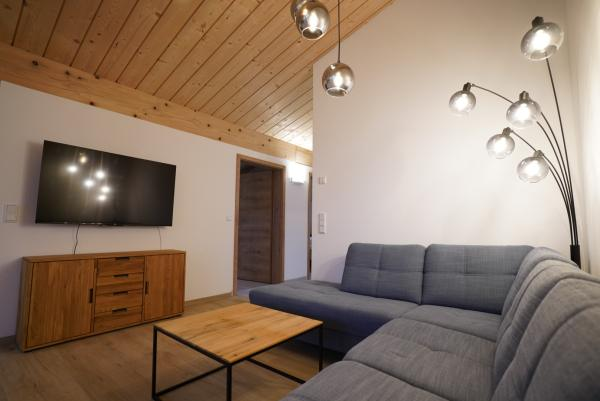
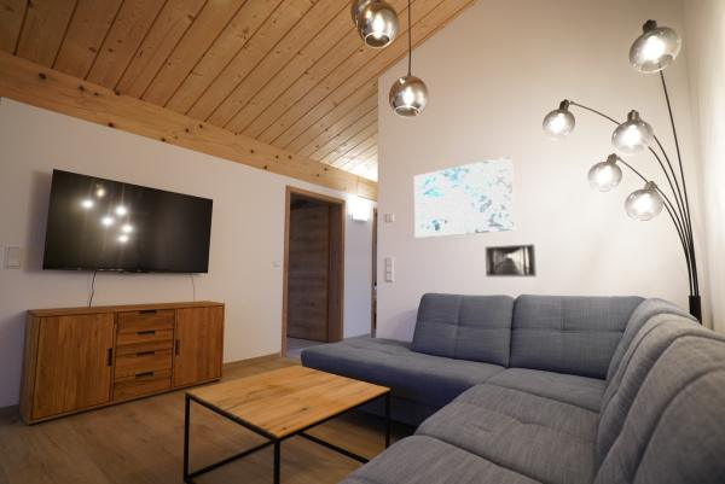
+ wall art (459, 199)
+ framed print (509, 261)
